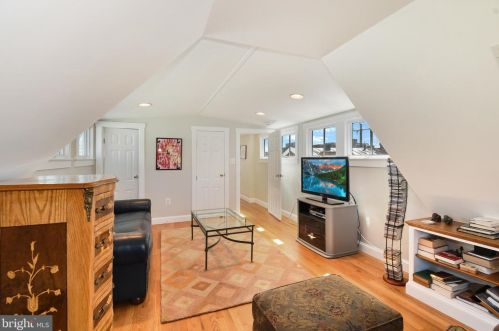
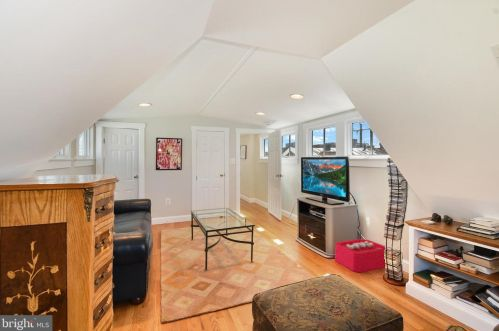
+ storage bin (366, 254)
